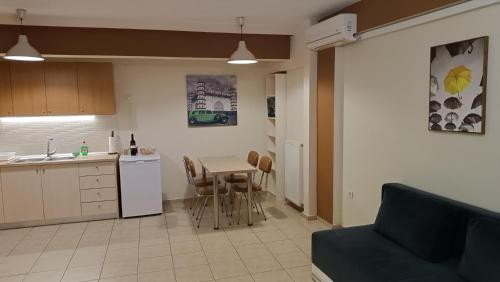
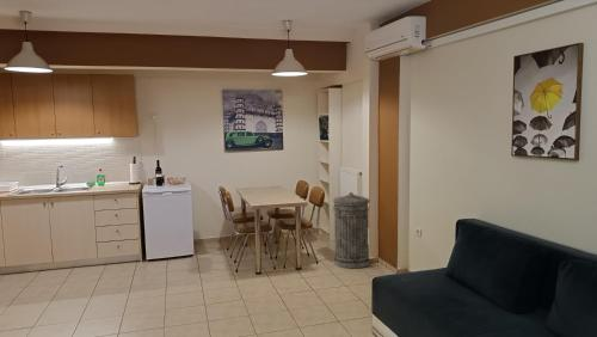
+ trash can (351, 227)
